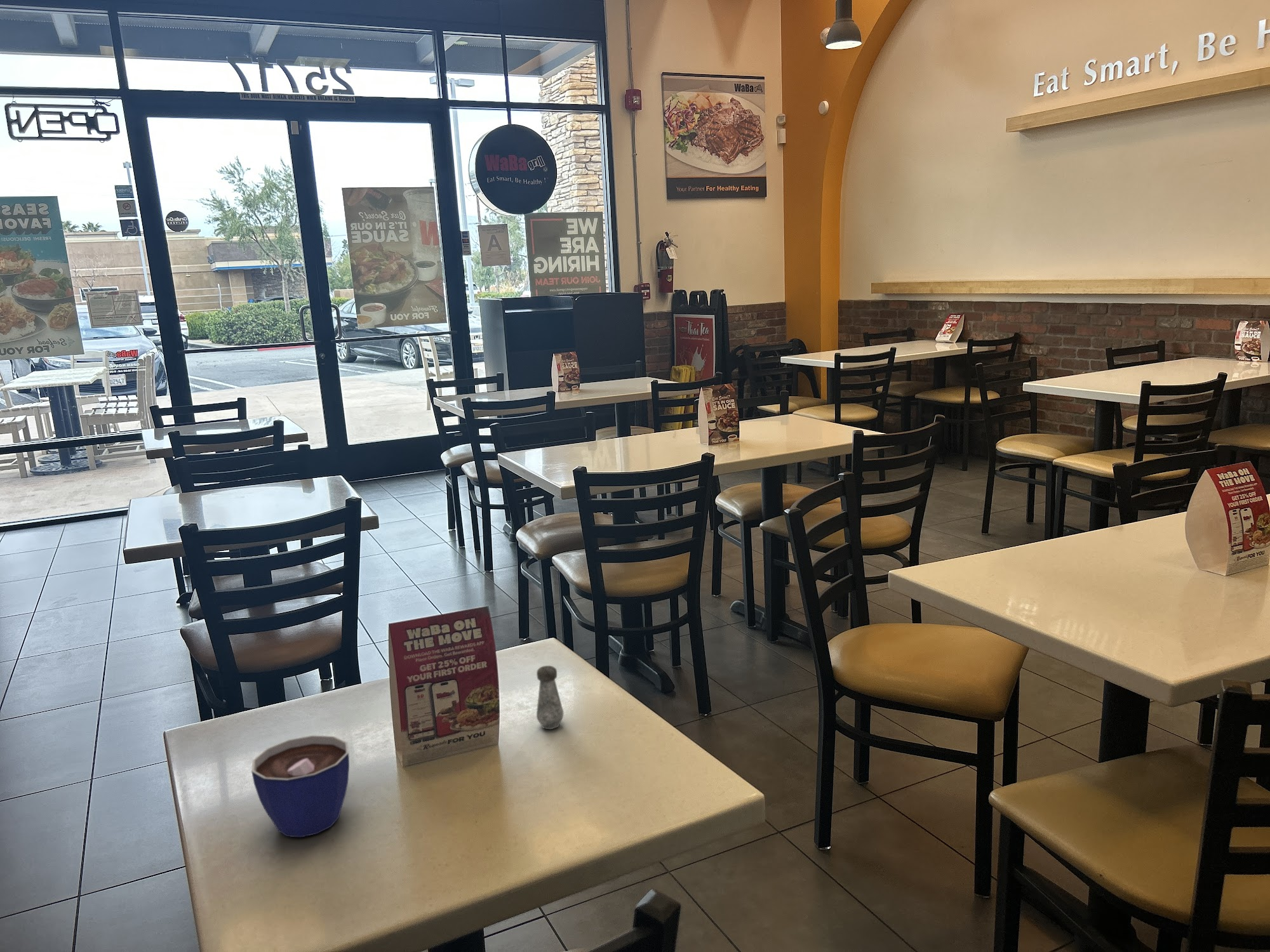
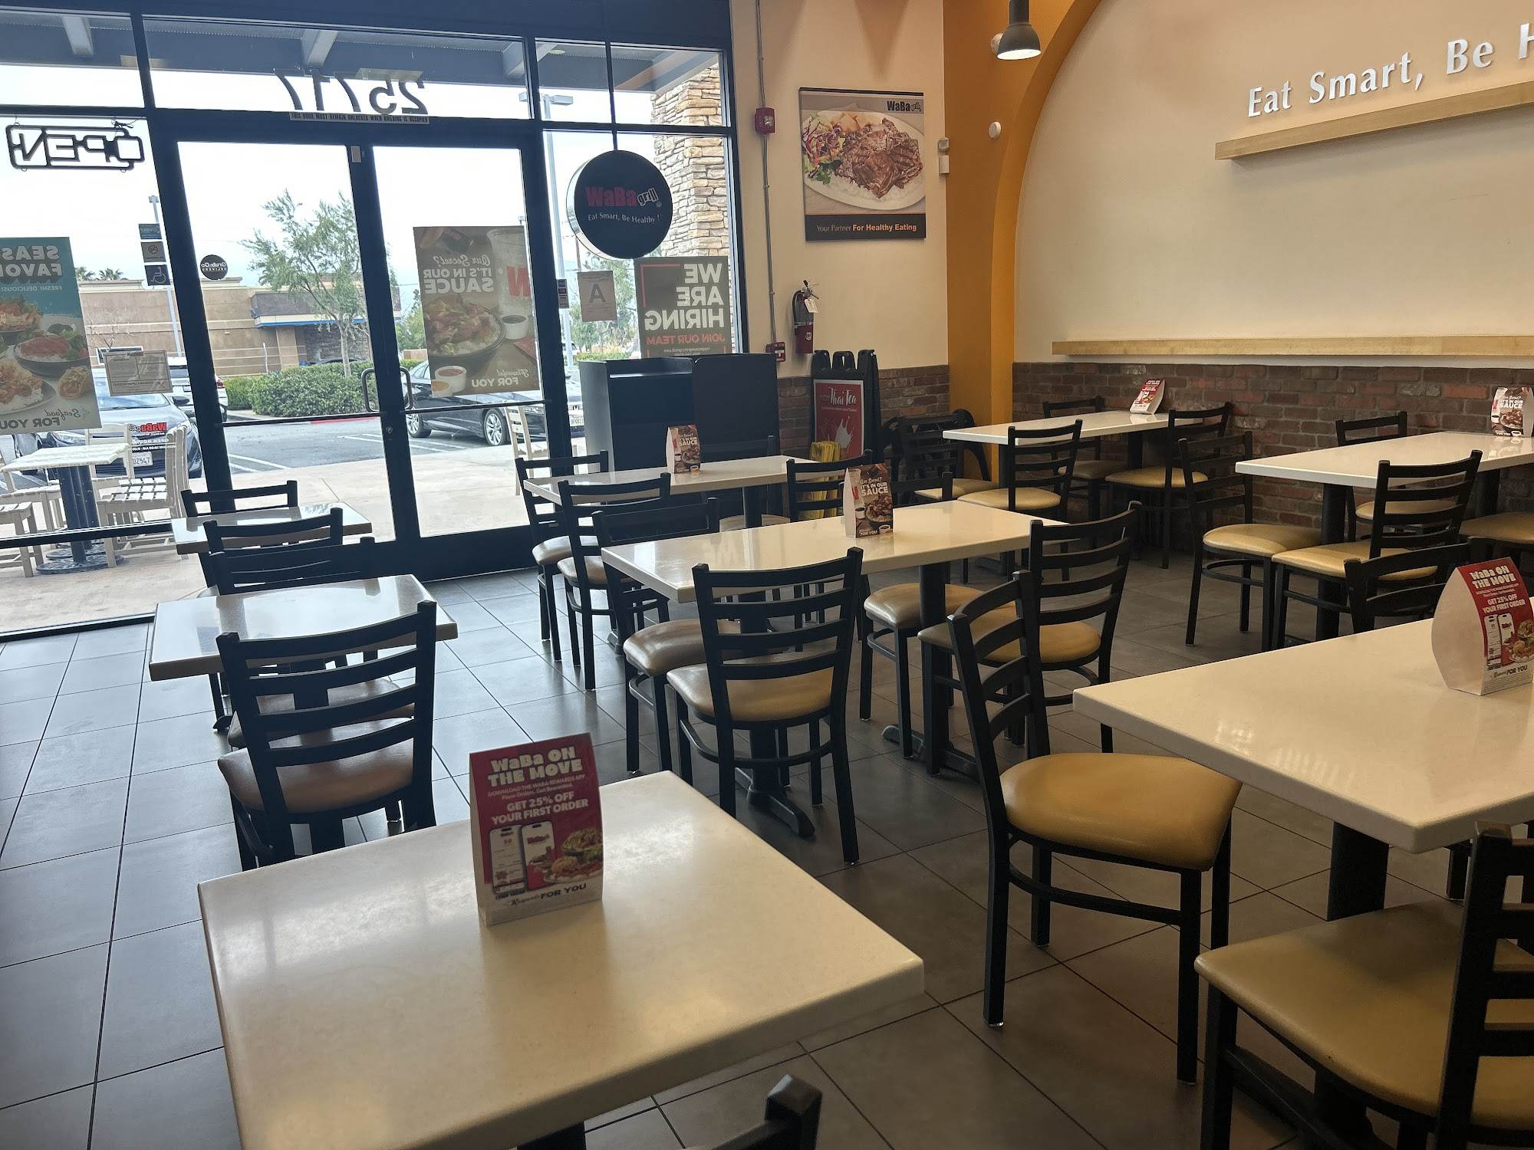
- cup (312, 780)
- salt shaker (549, 696)
